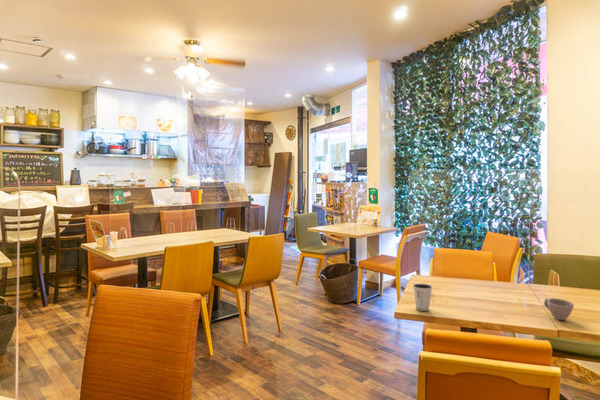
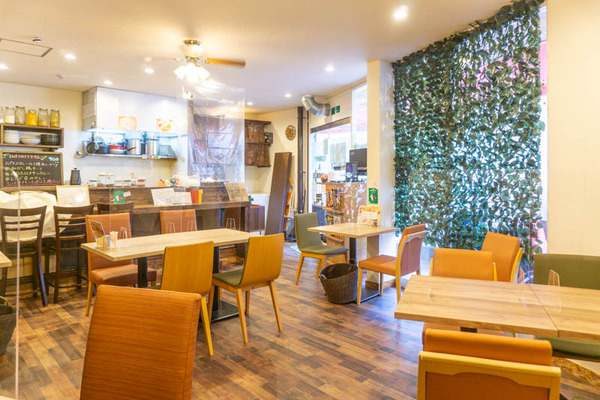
- dixie cup (422, 297)
- cup (556, 309)
